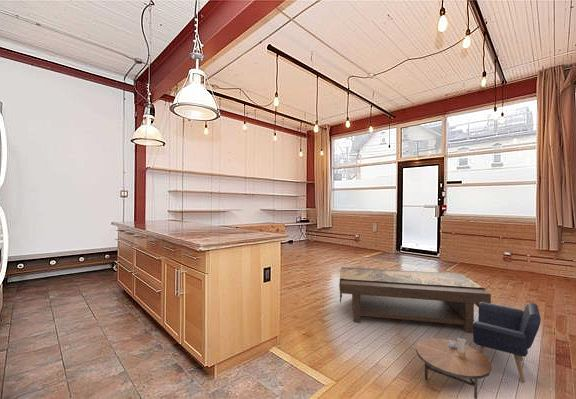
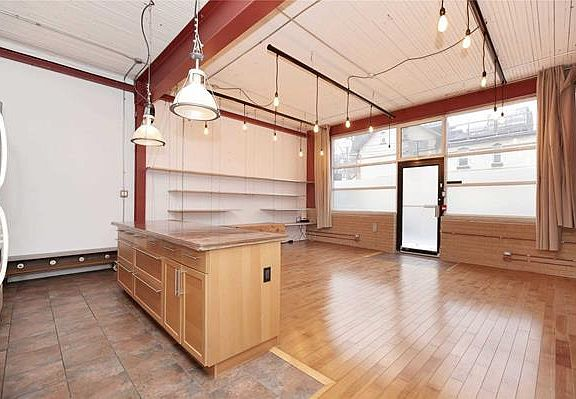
- coffee table (404, 294)
- armchair (477, 337)
